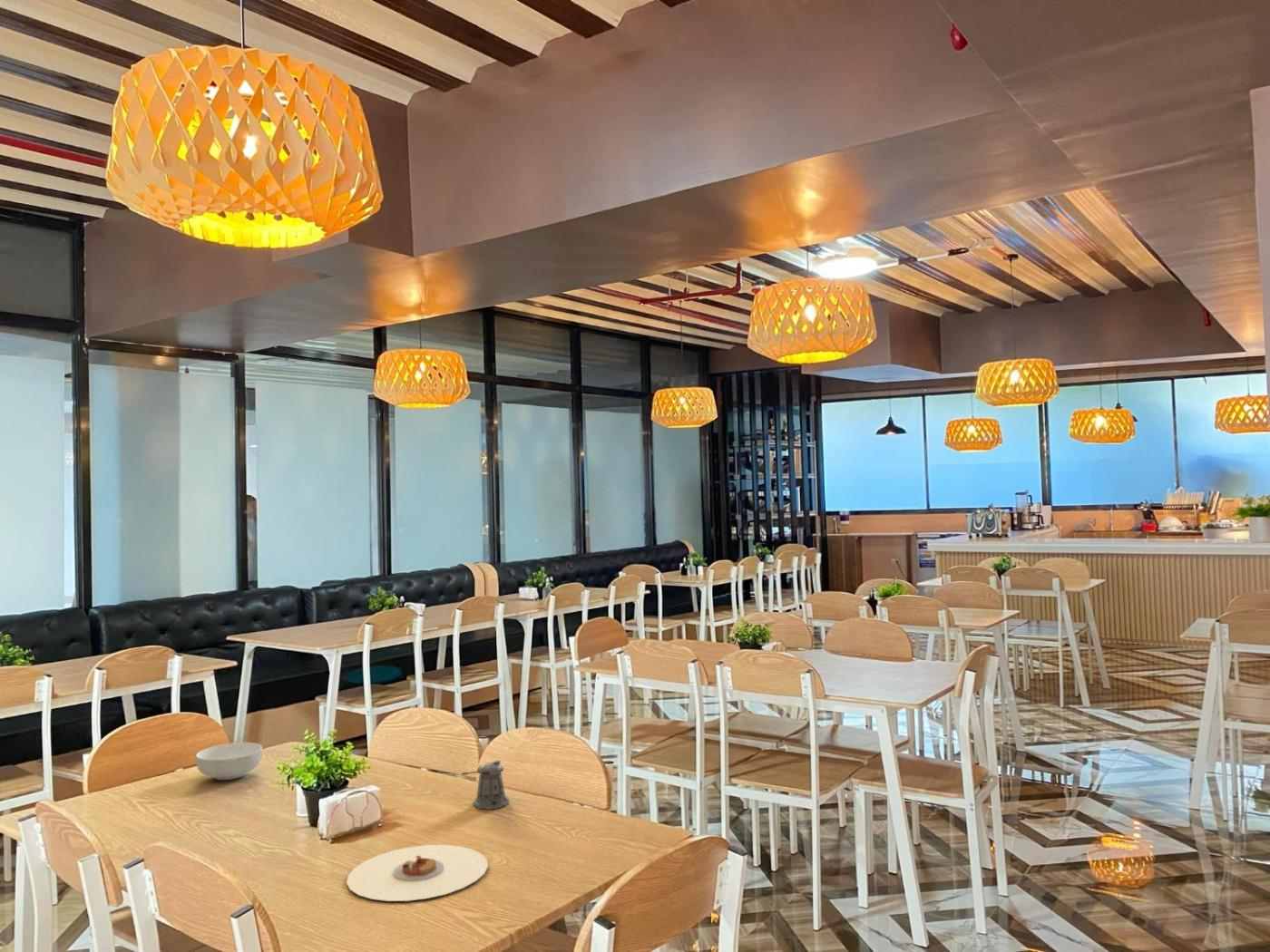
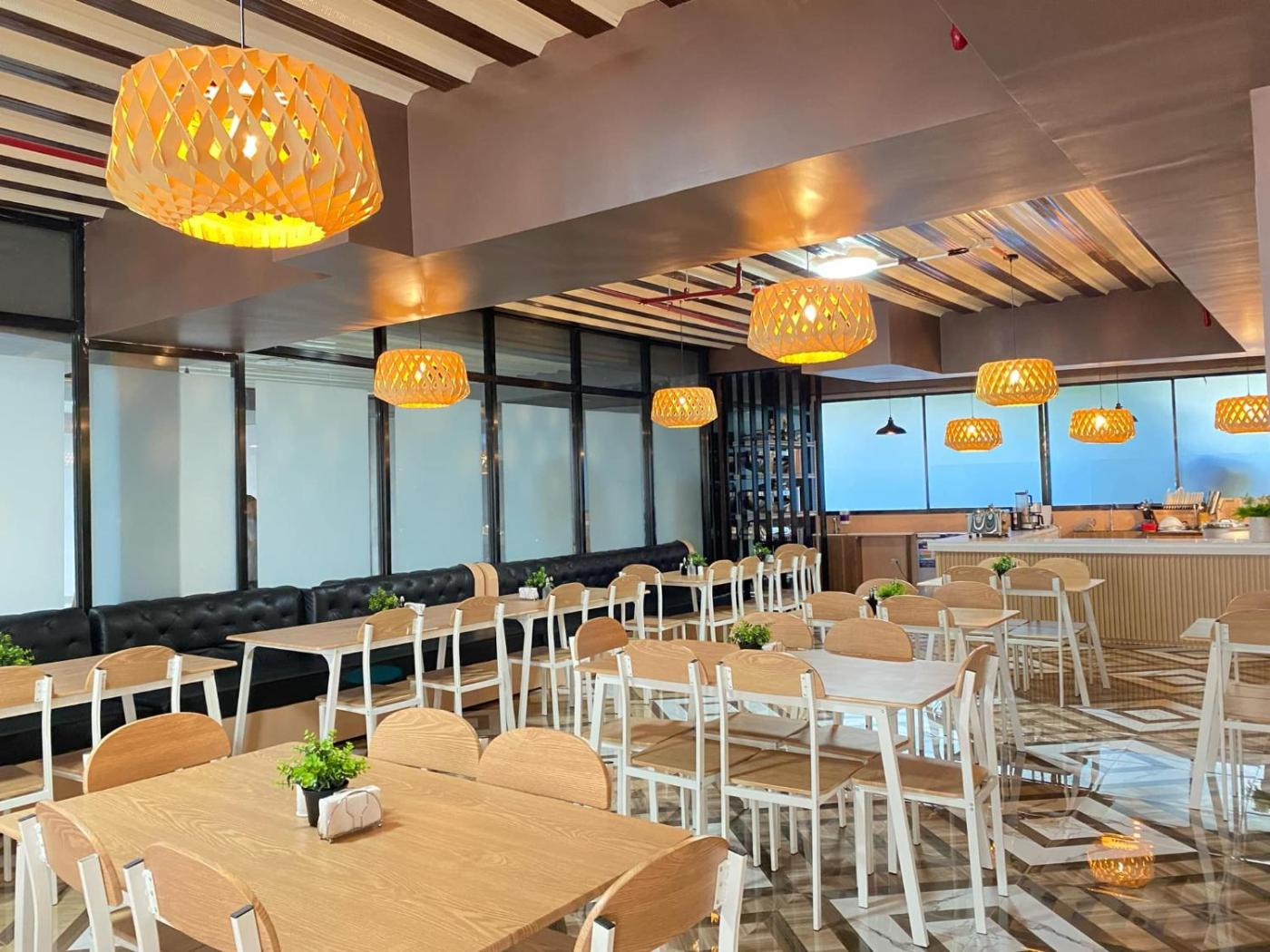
- pepper shaker (486, 782)
- cereal bowl (230, 763)
- plate (418, 864)
